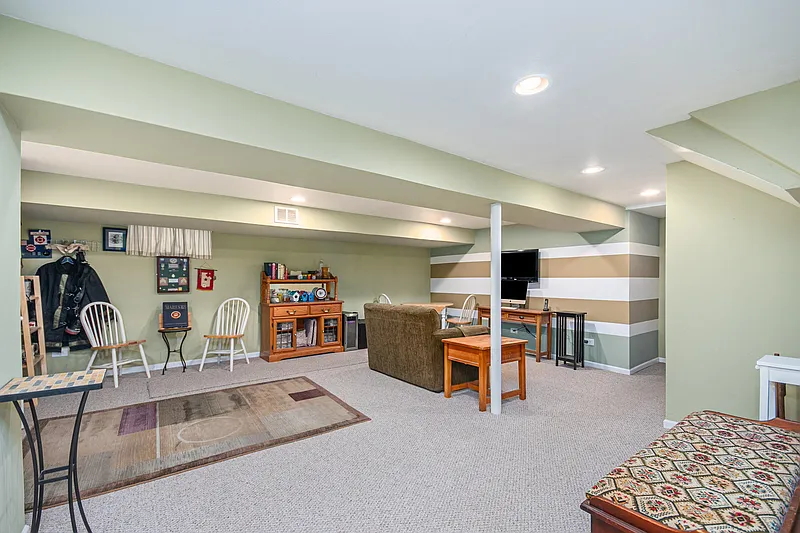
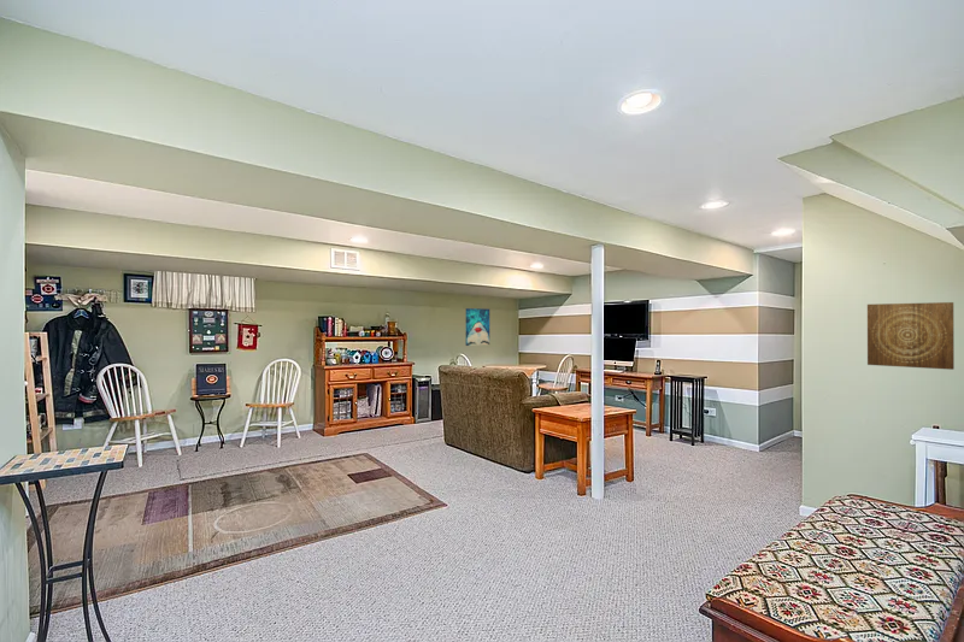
+ wall art (907, 335)
+ wall art (477, 326)
